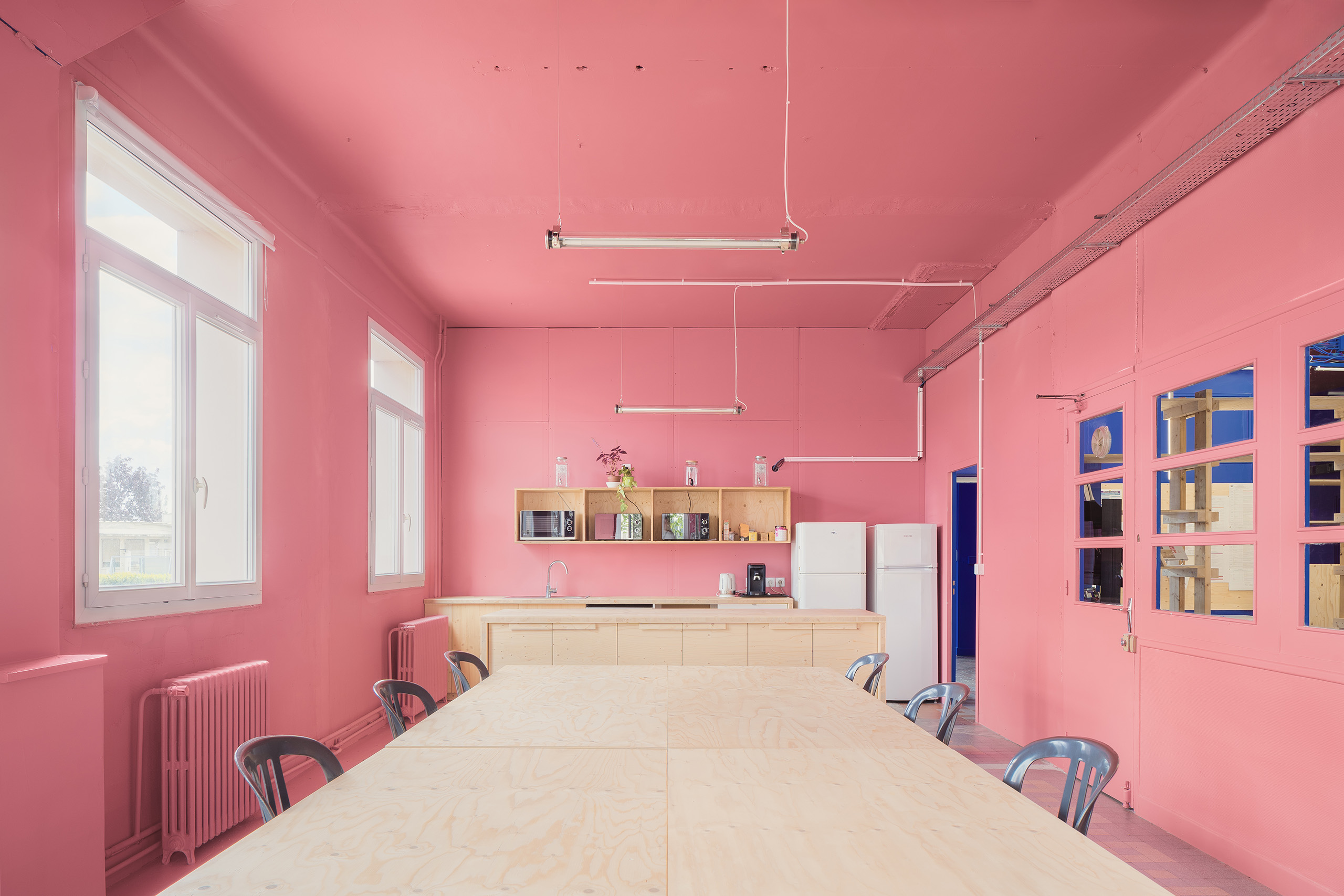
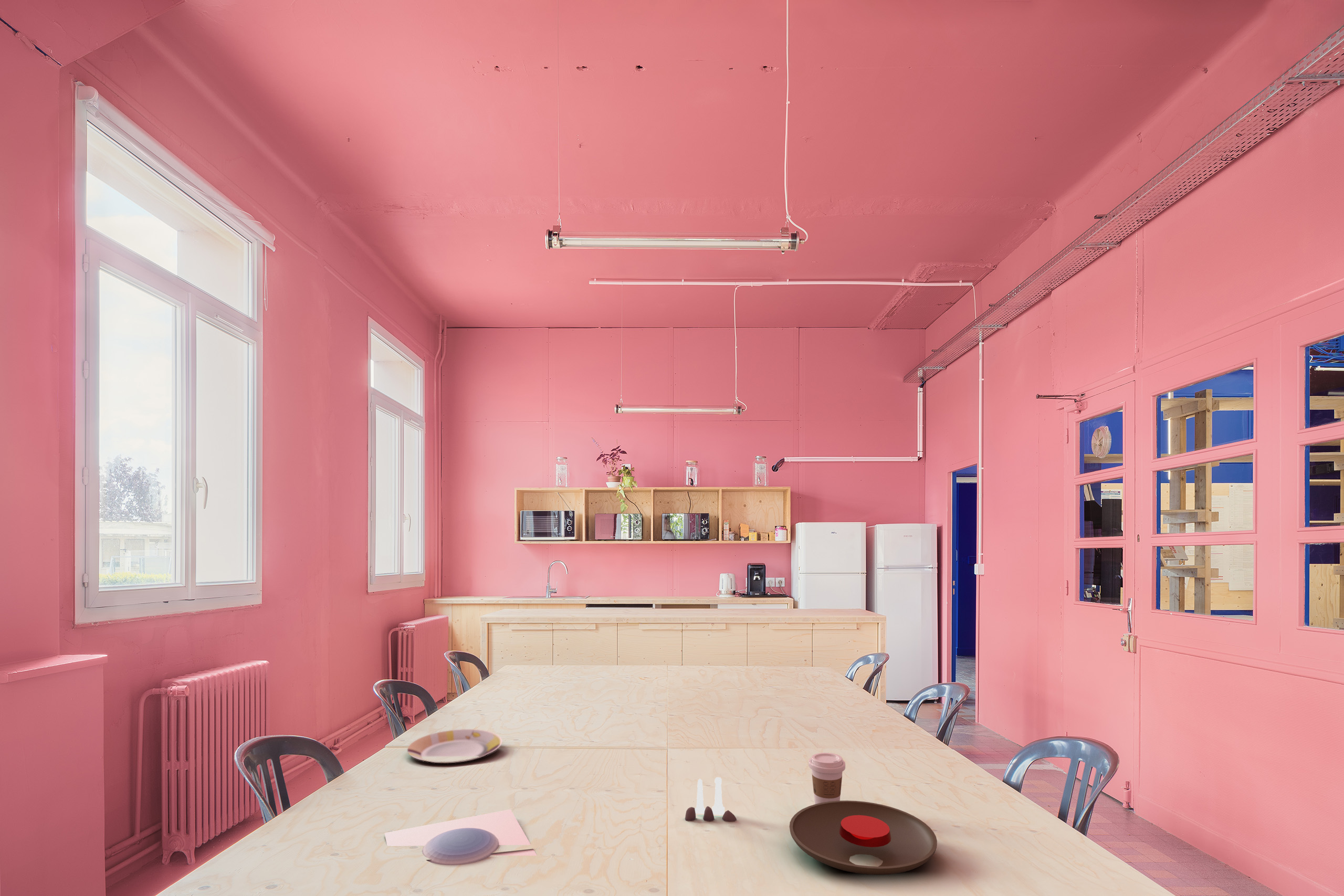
+ plate (460, 843)
+ coffee cup (827, 782)
+ plate (455, 748)
+ plate (862, 840)
+ salt and pepper shaker set (715, 799)
